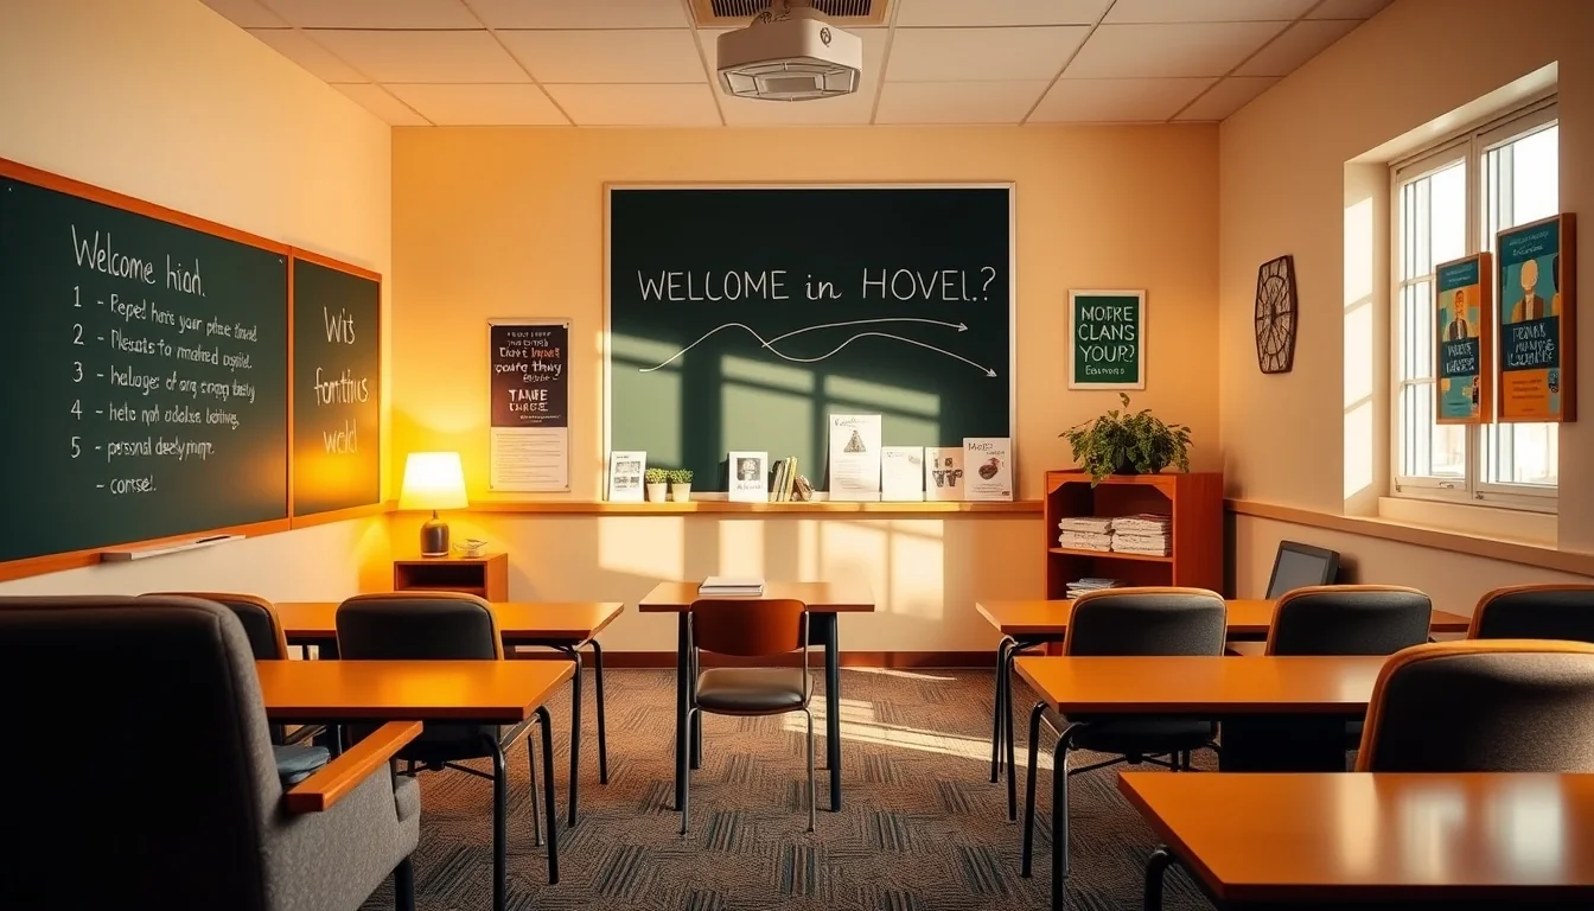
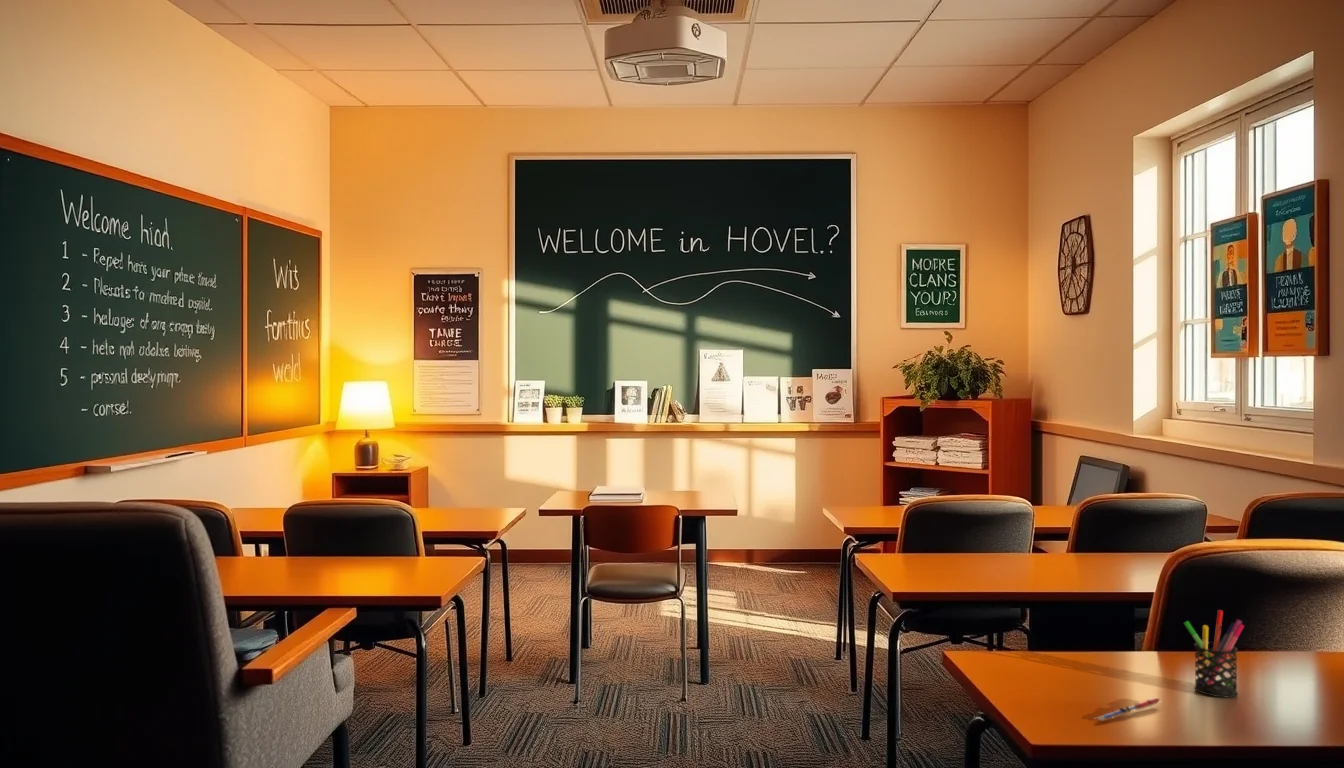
+ pen holder (1211, 651)
+ pen (1128, 708)
